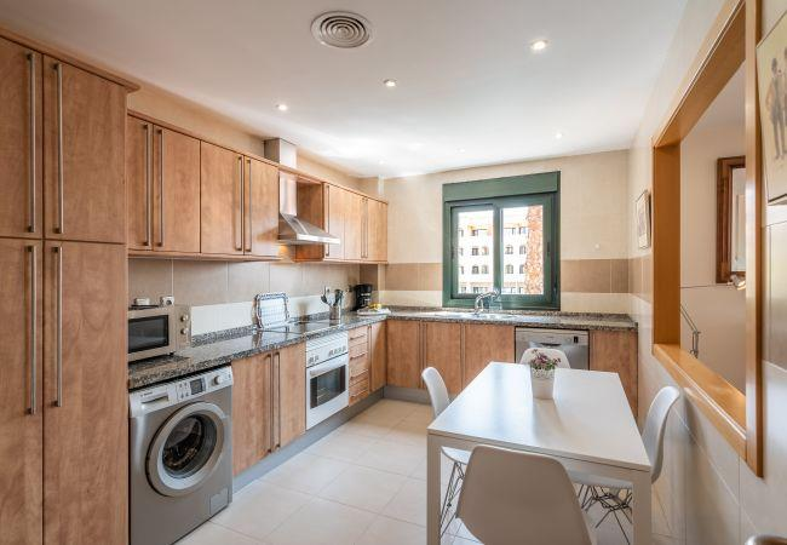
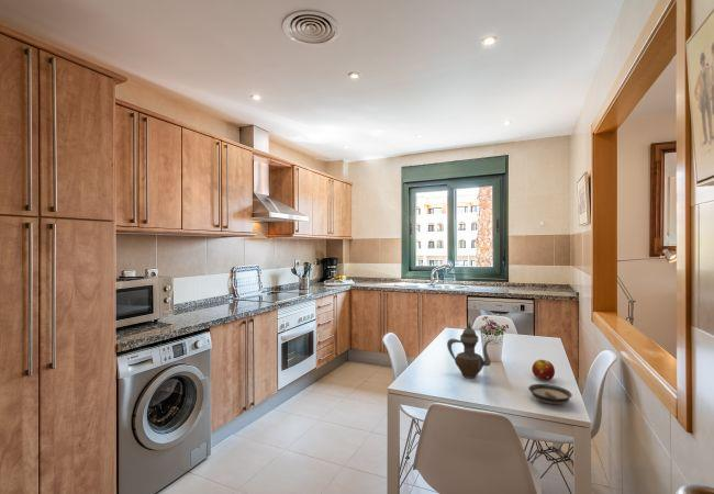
+ fruit (543, 369)
+ teapot (468, 348)
+ saucer (549, 395)
